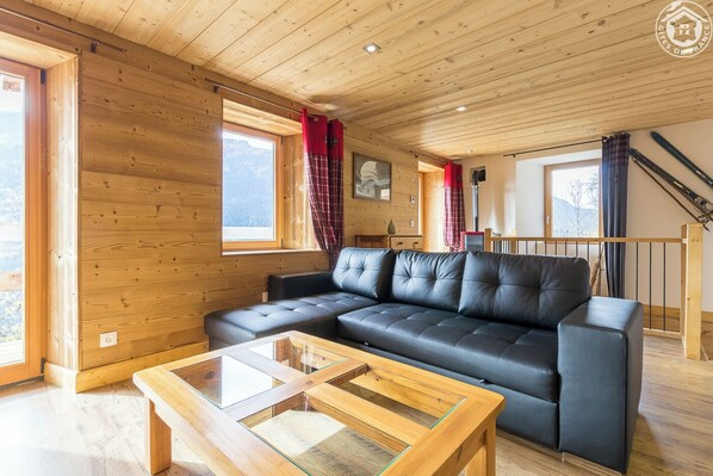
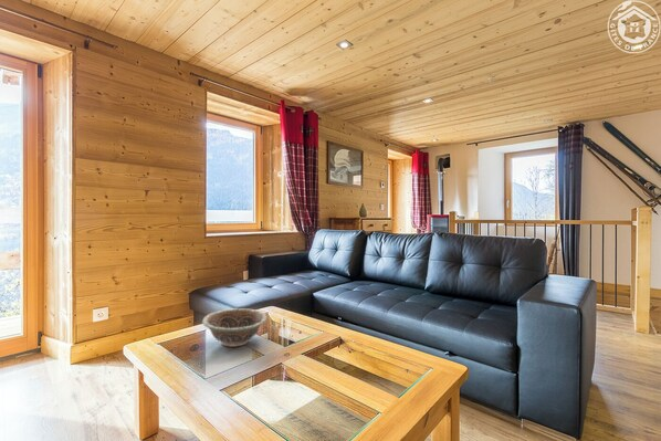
+ decorative bowl (235, 328)
